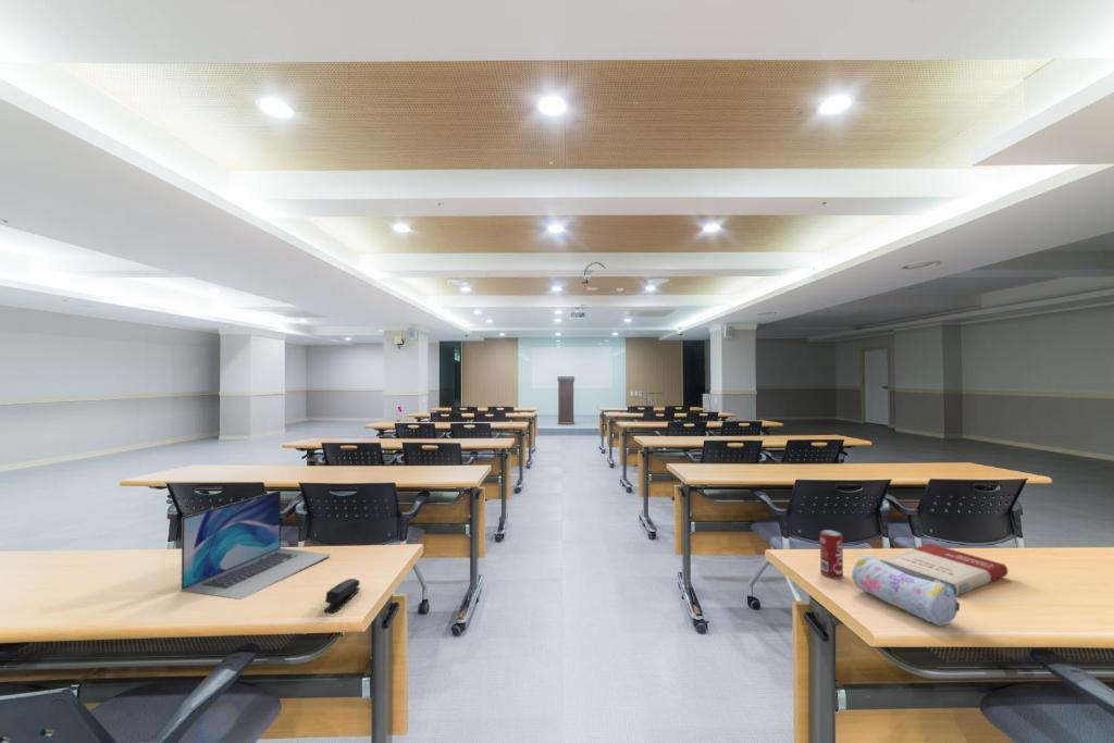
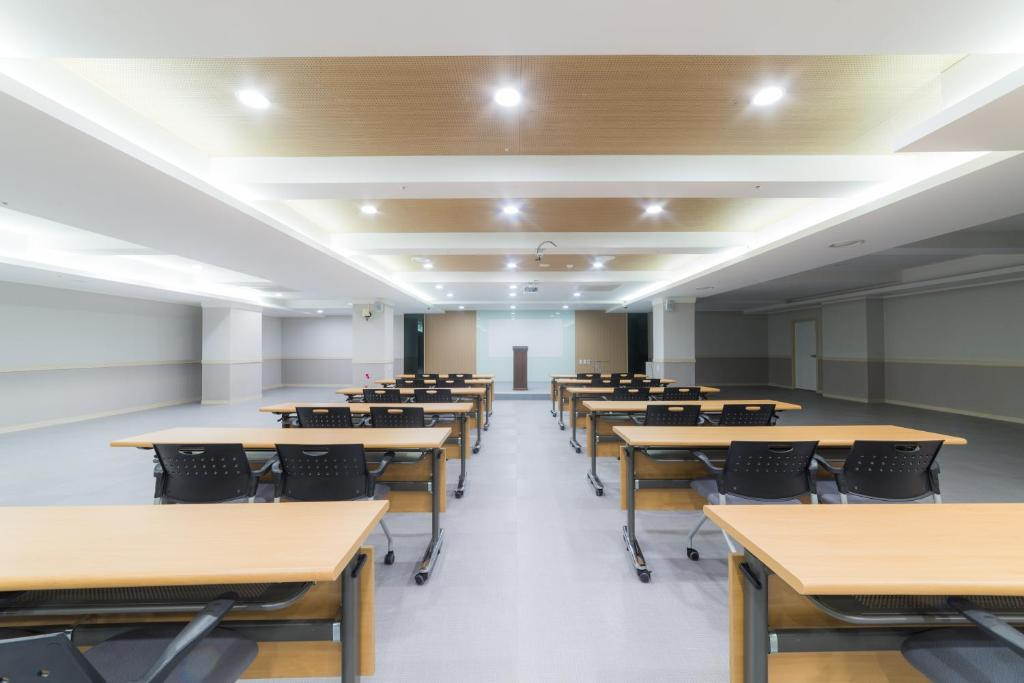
- beverage can (831, 553)
- book (942, 567)
- laptop (262, 537)
- stapler (343, 590)
- pencil case (901, 586)
